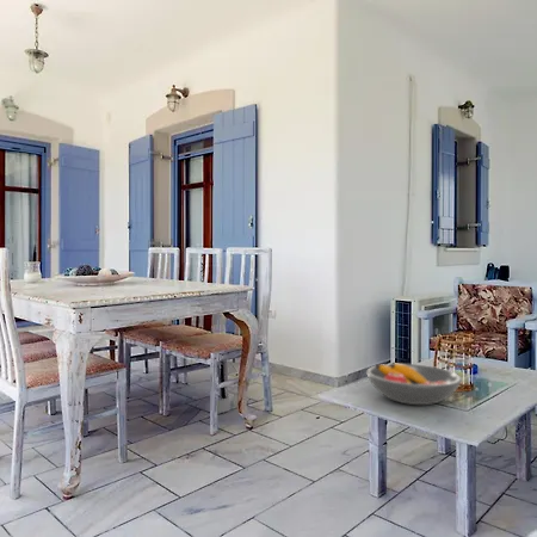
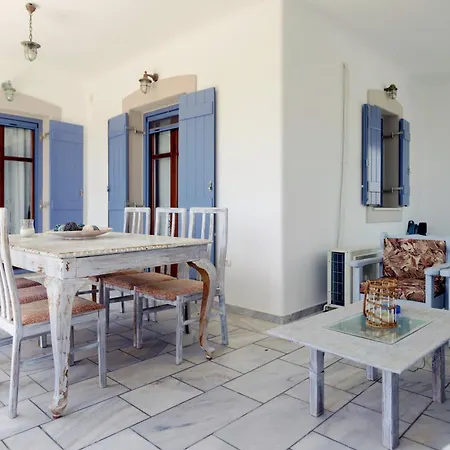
- fruit bowl (412, 383)
